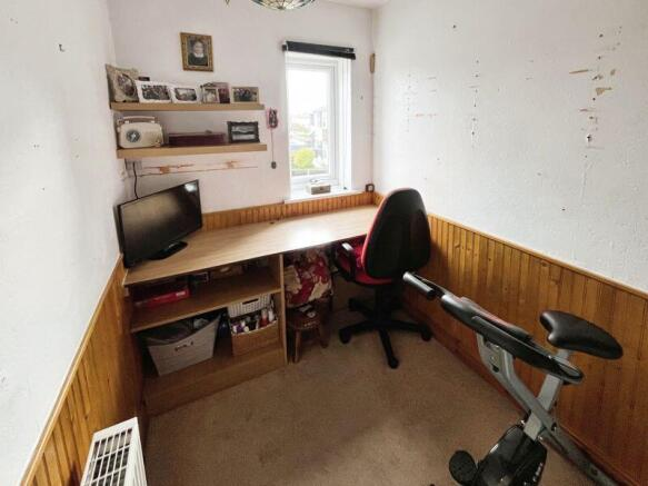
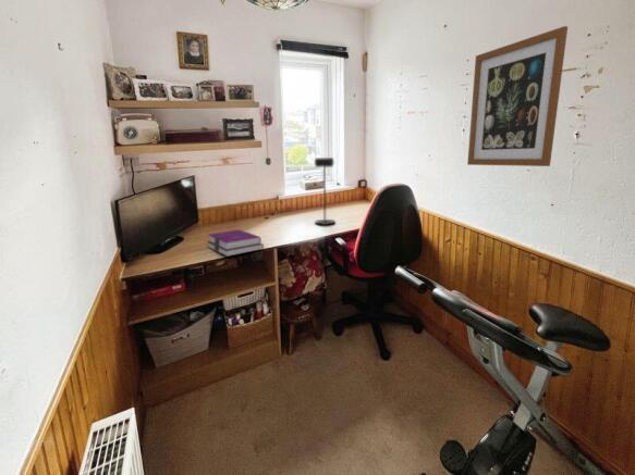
+ hardback book (234, 241)
+ desk lamp (325, 190)
+ wall art (510, 105)
